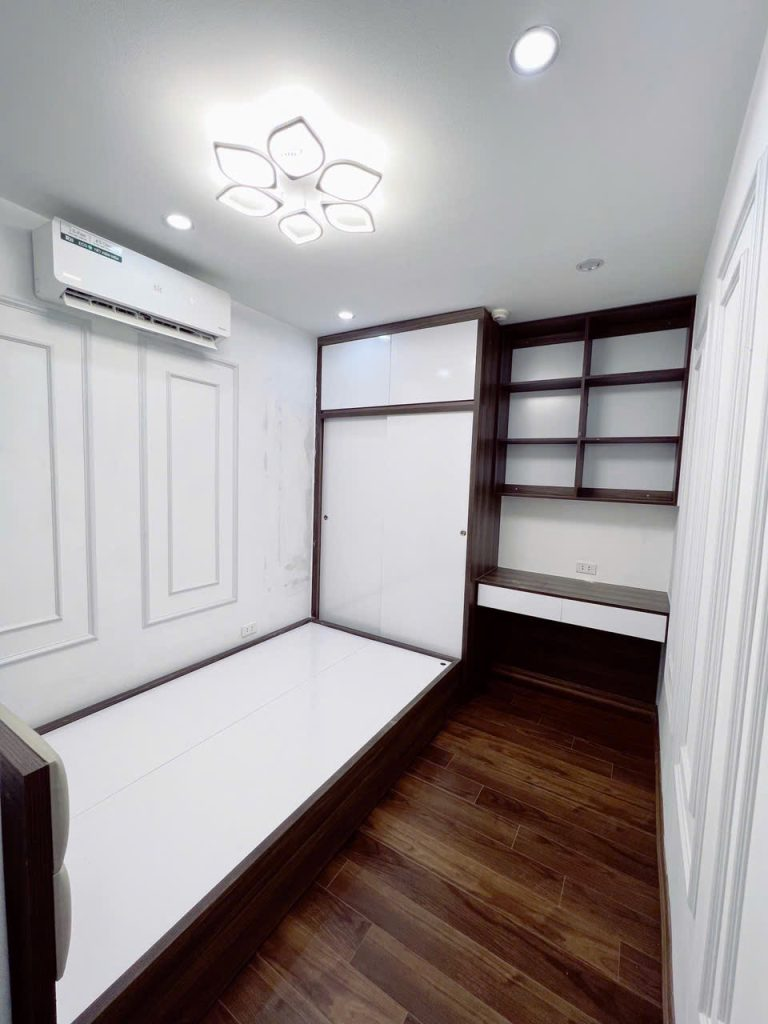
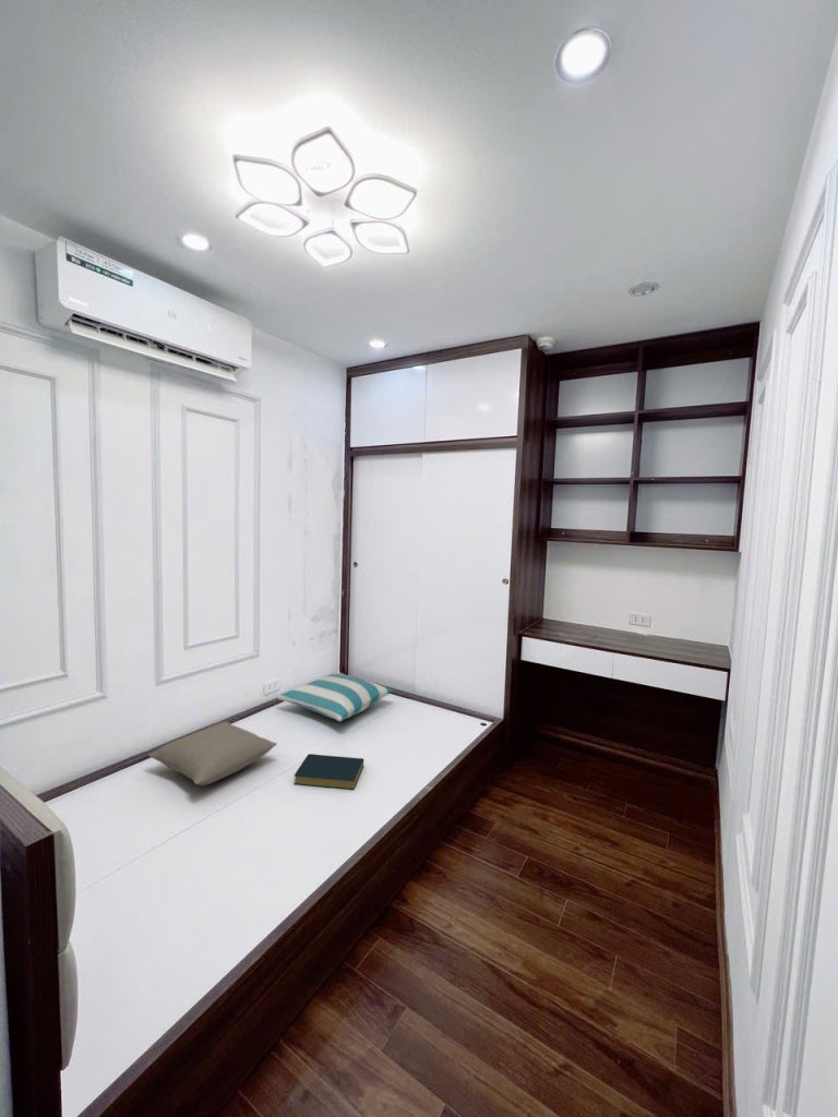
+ hardback book (330, 770)
+ pillow (336, 695)
+ pillow (214, 750)
